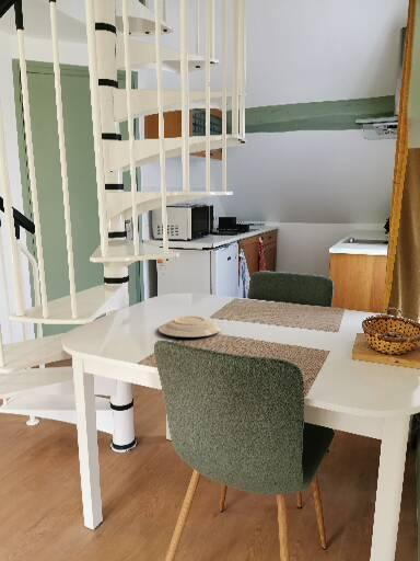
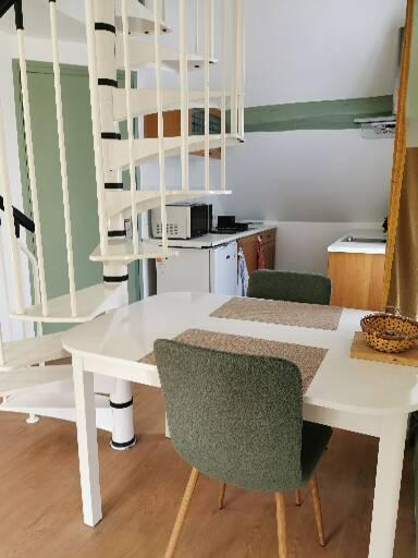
- plate (189, 324)
